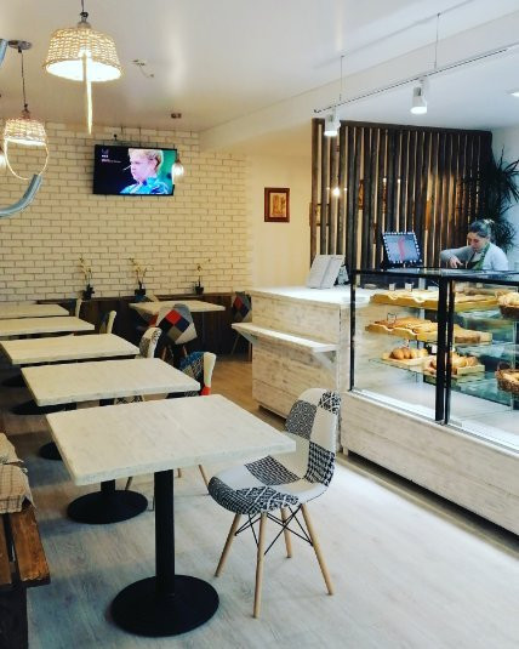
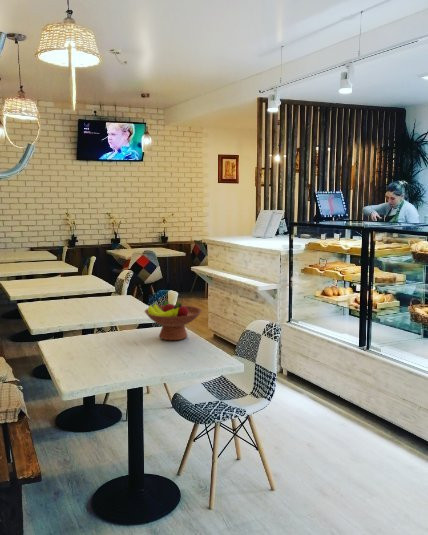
+ fruit bowl (173, 318)
